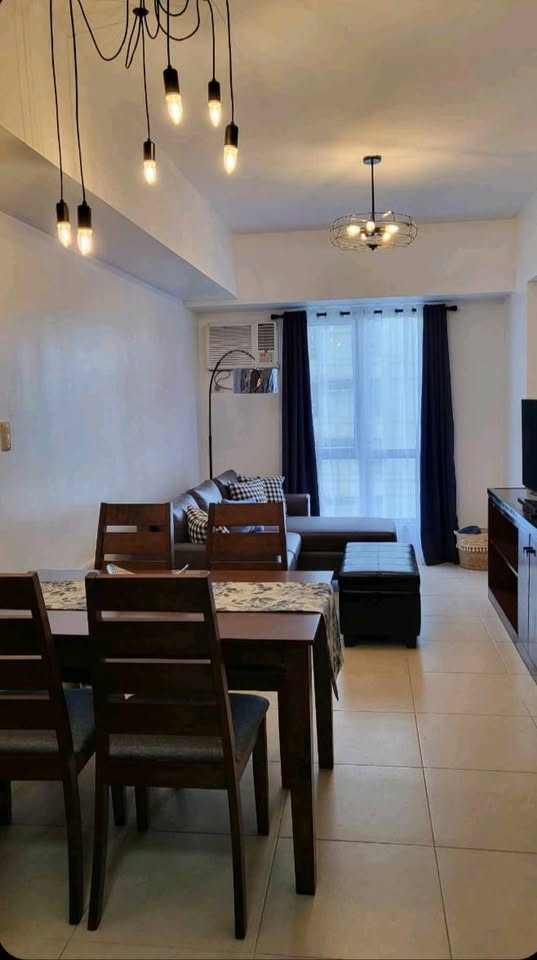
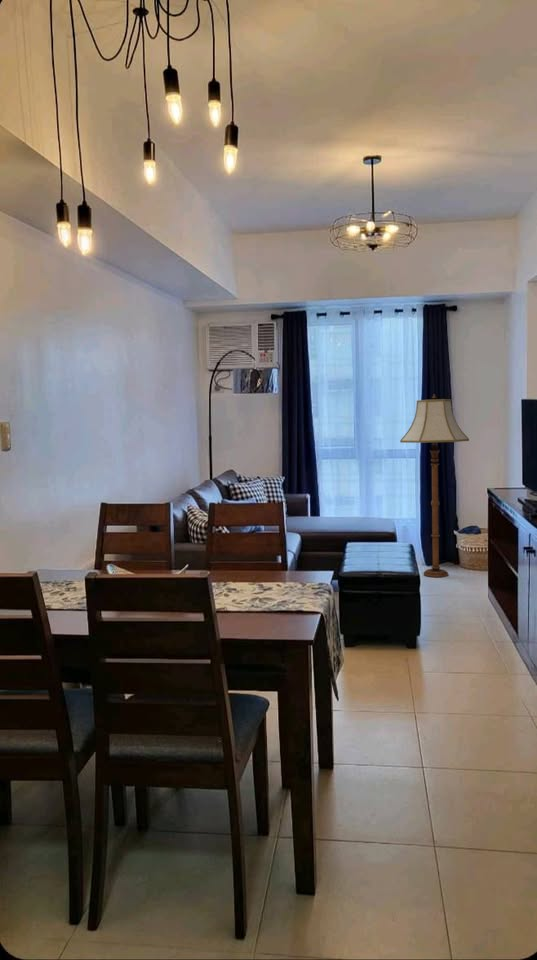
+ floor lamp (434, 485)
